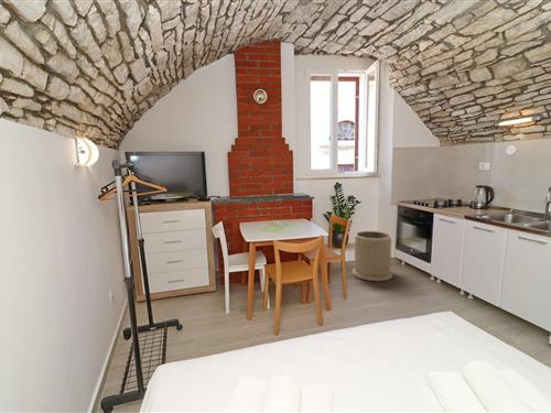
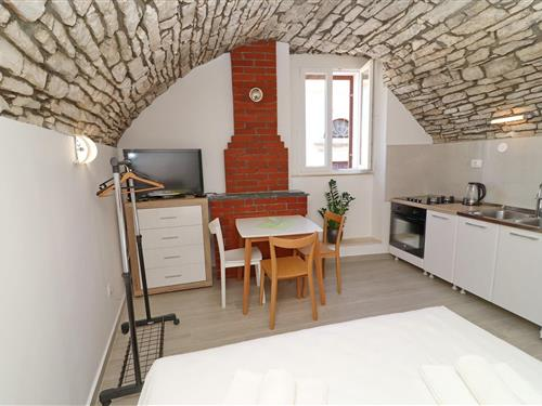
- trash can (372, 253)
